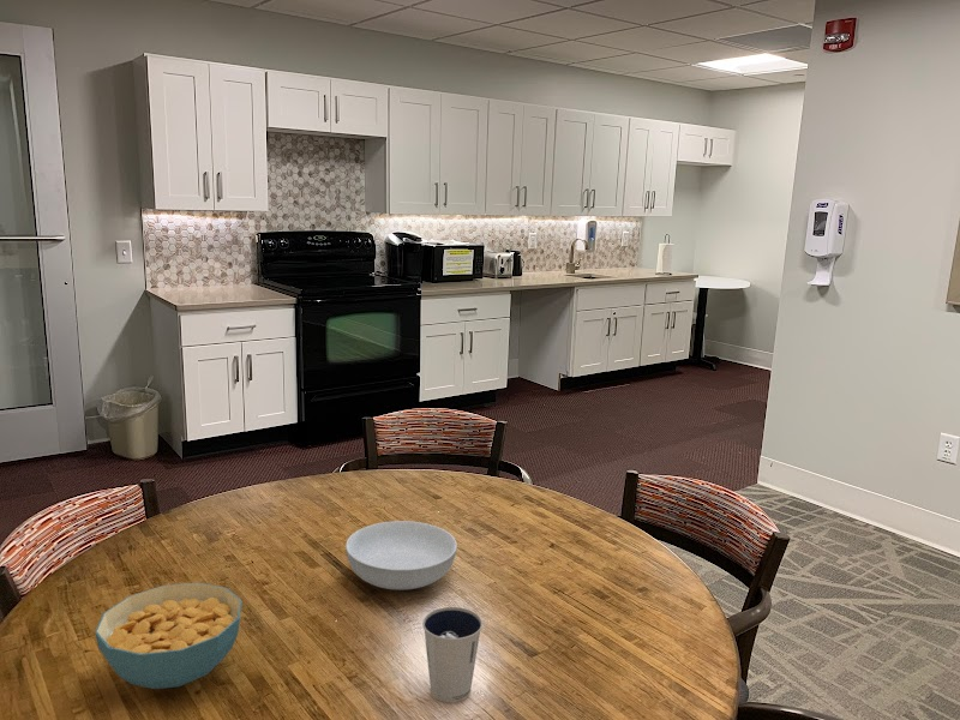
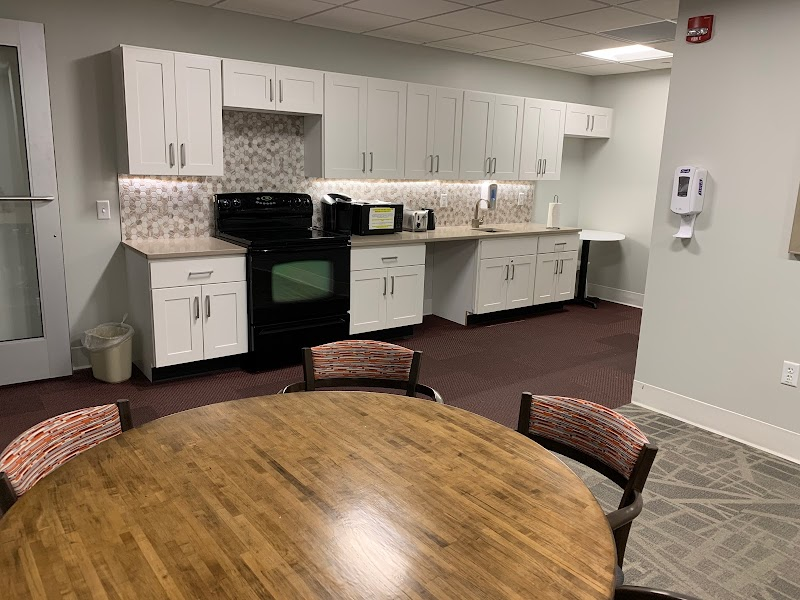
- dixie cup (451, 656)
- cereal bowl (173, 644)
- serving bowl (401, 559)
